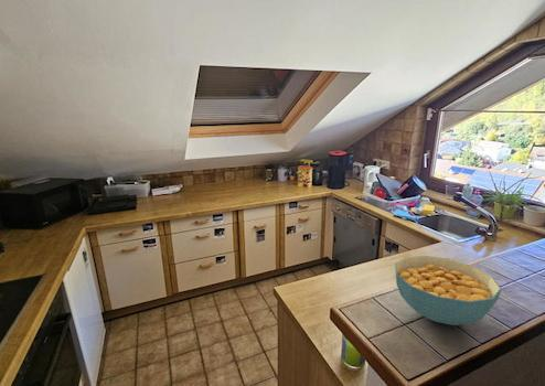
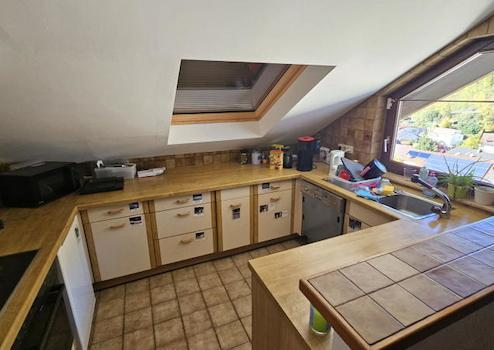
- cereal bowl (440, 294)
